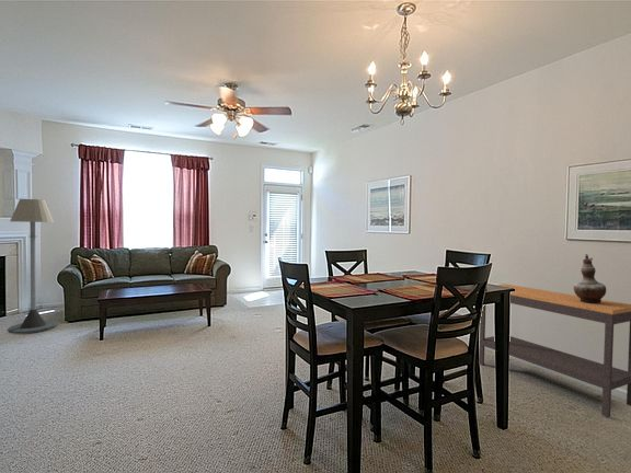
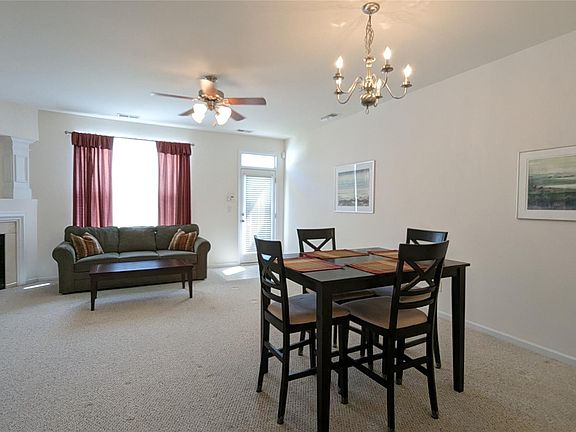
- console table (548, 347)
- floor lamp (33, 264)
- decorative vase (589, 277)
